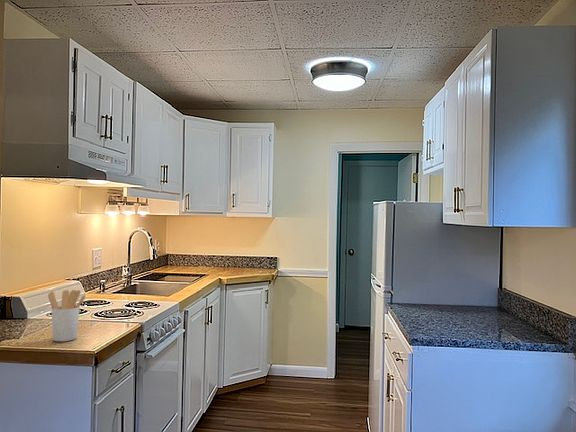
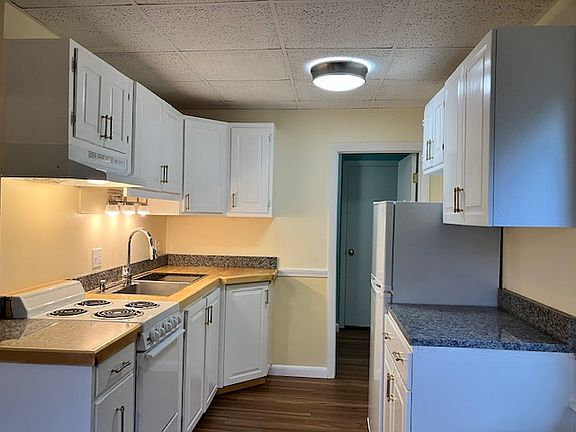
- utensil holder (67, 313)
